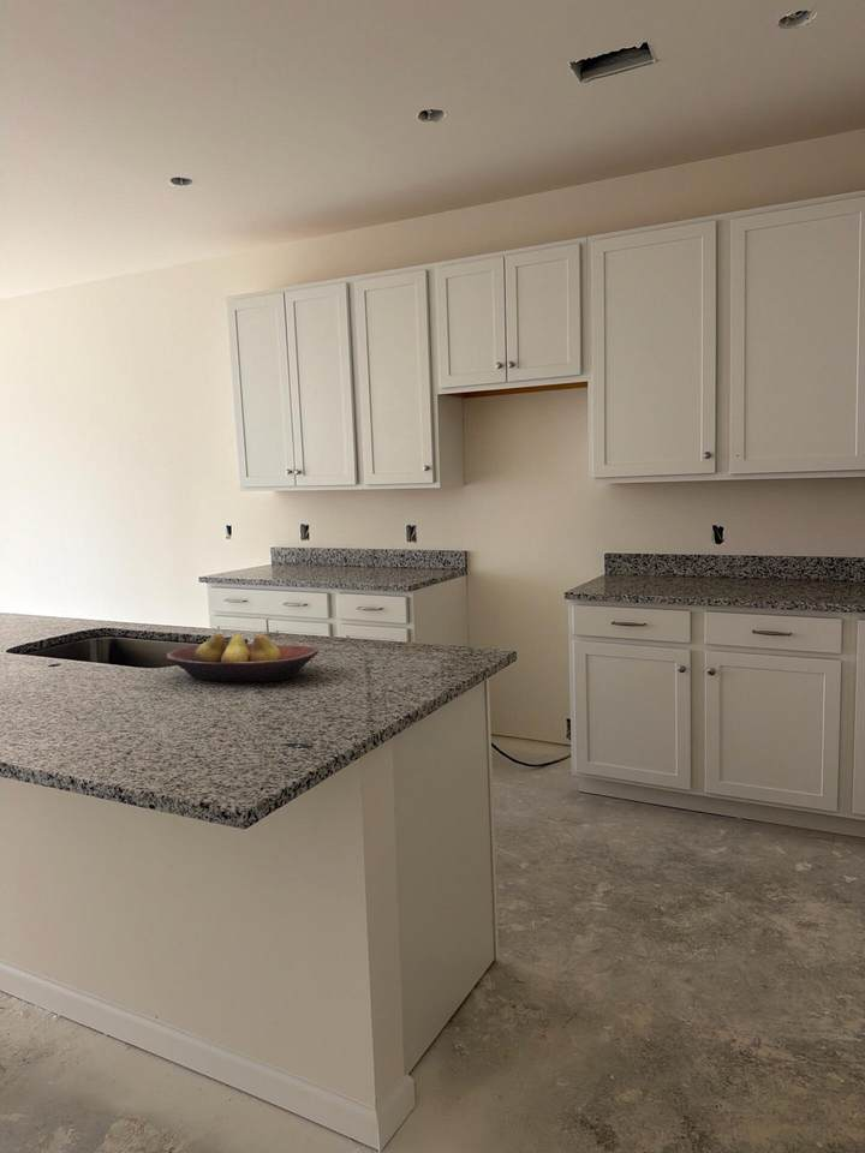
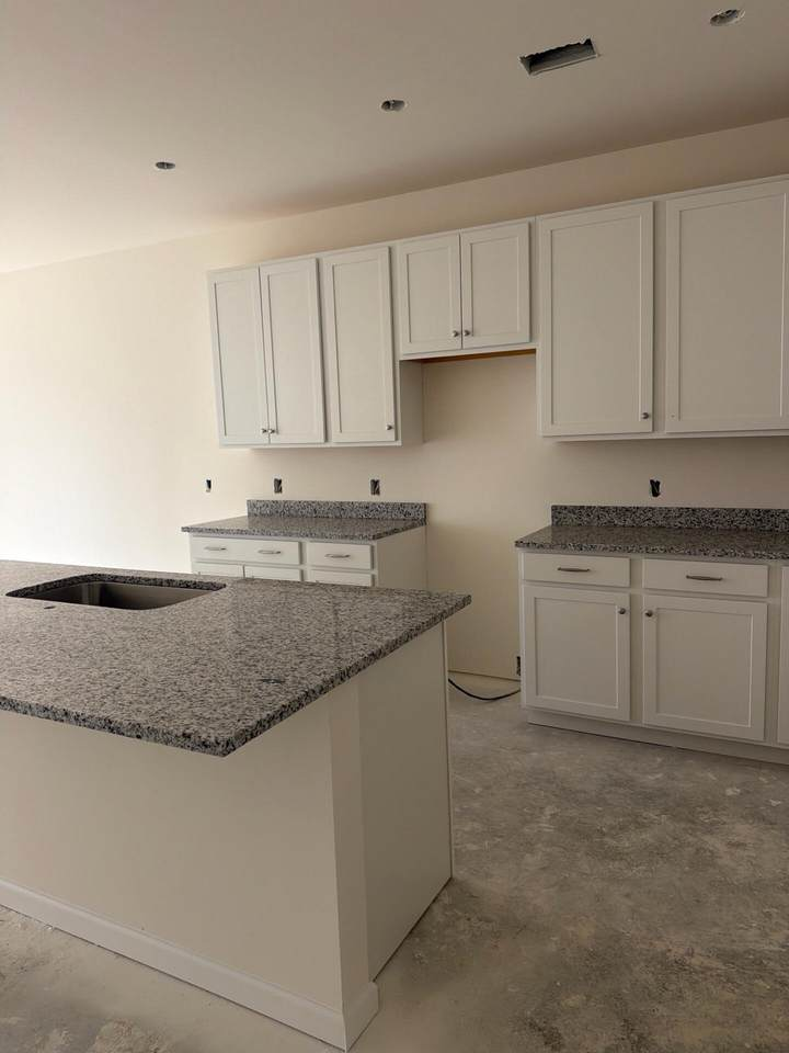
- fruit bowl (241, 655)
